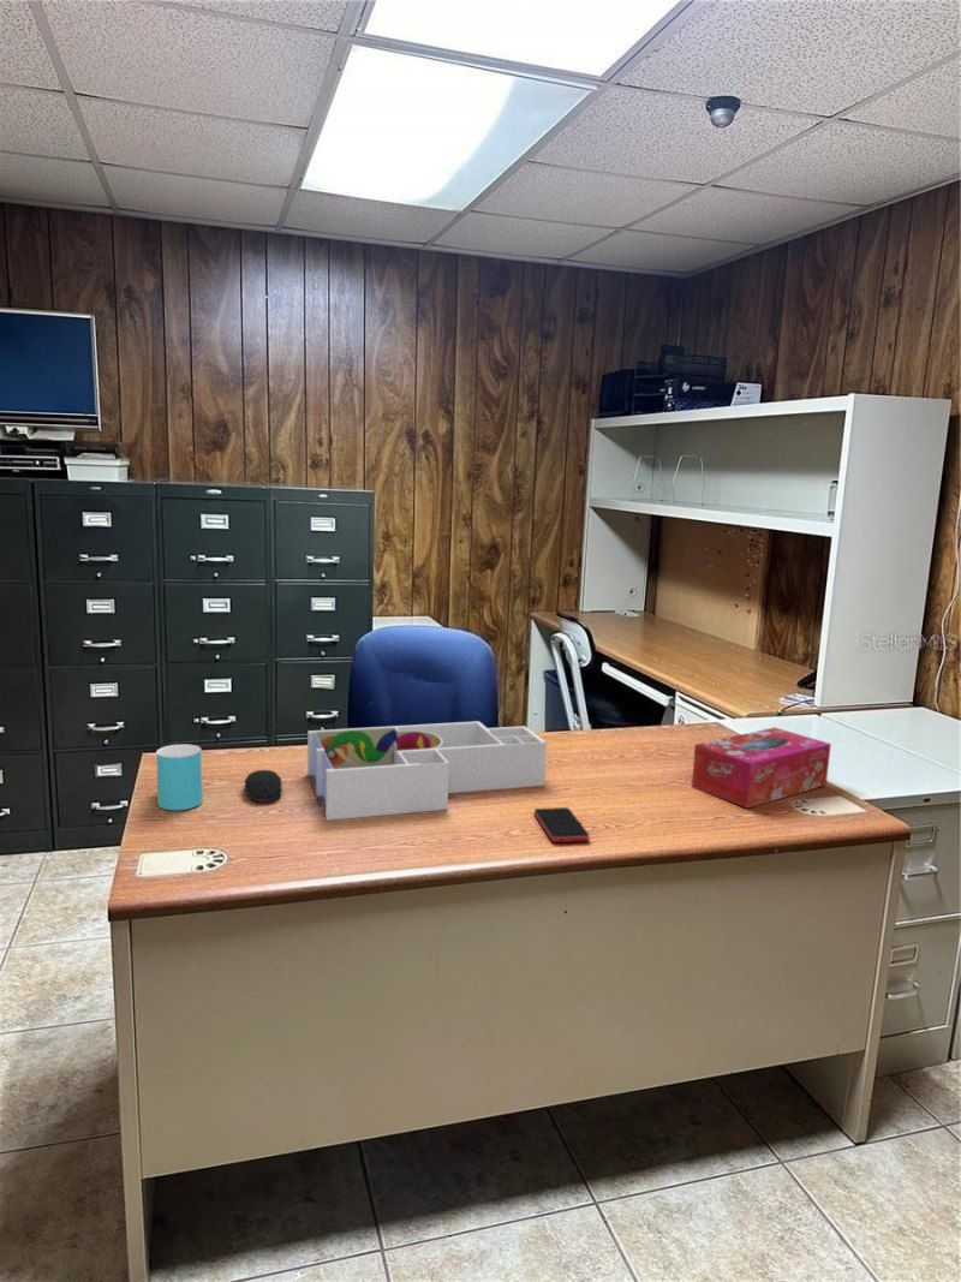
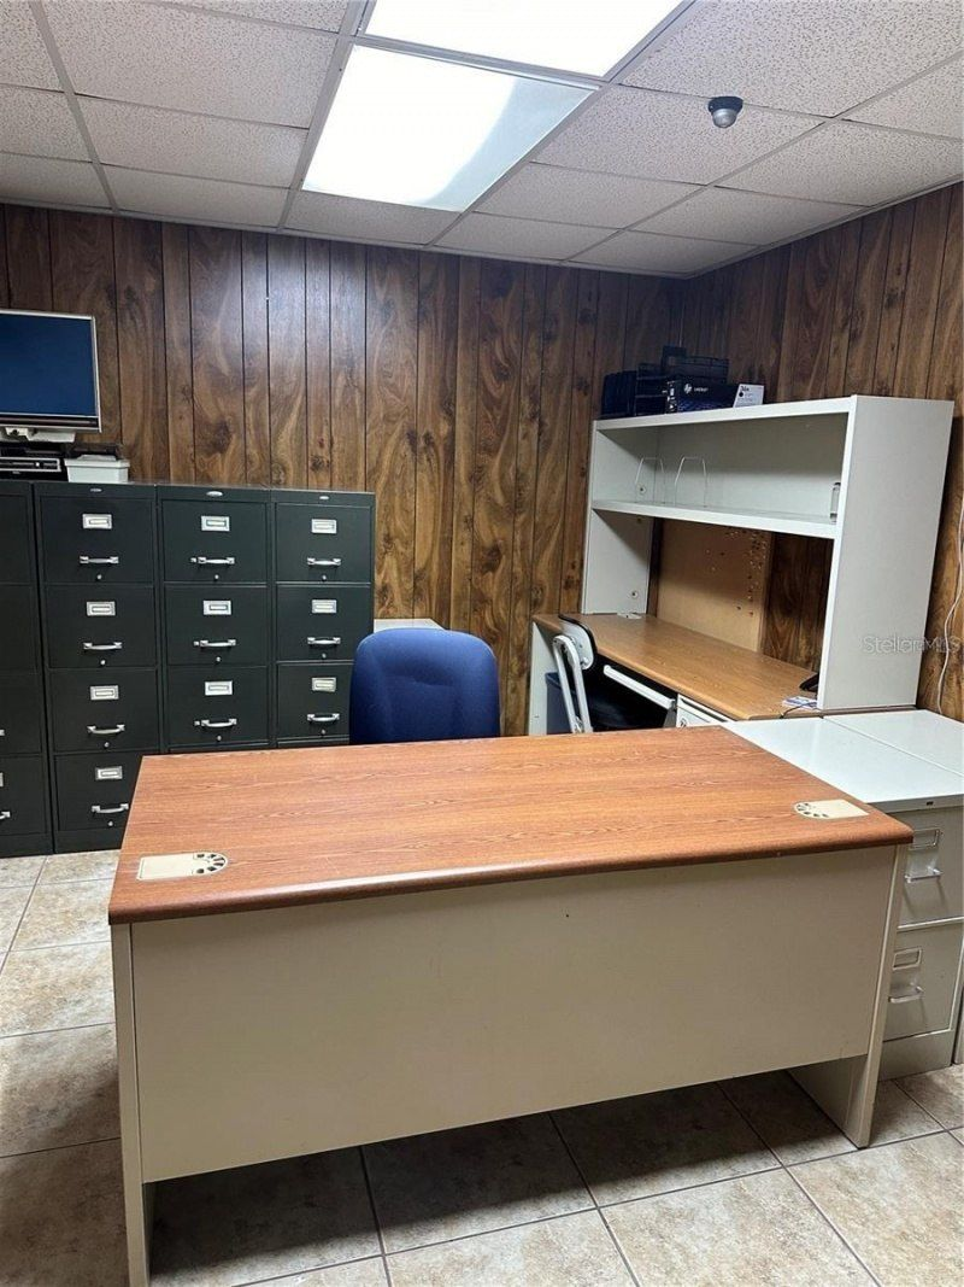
- computer mouse (263, 783)
- tissue box (762, 764)
- cup (179, 774)
- desk organizer (430, 764)
- smartphone (560, 824)
